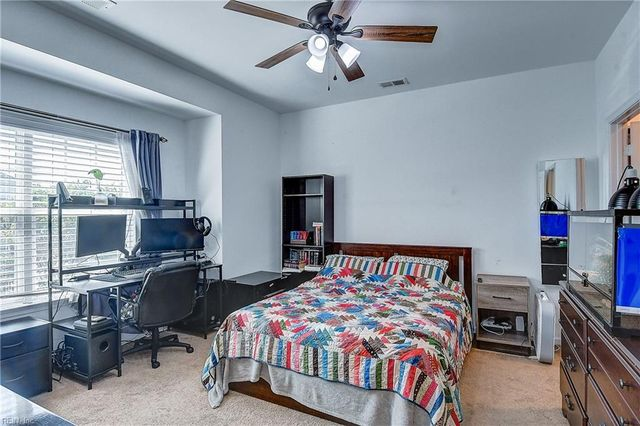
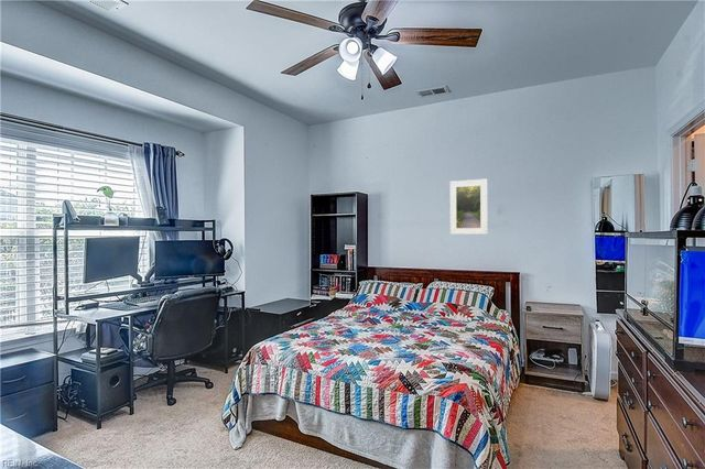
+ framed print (468, 207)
